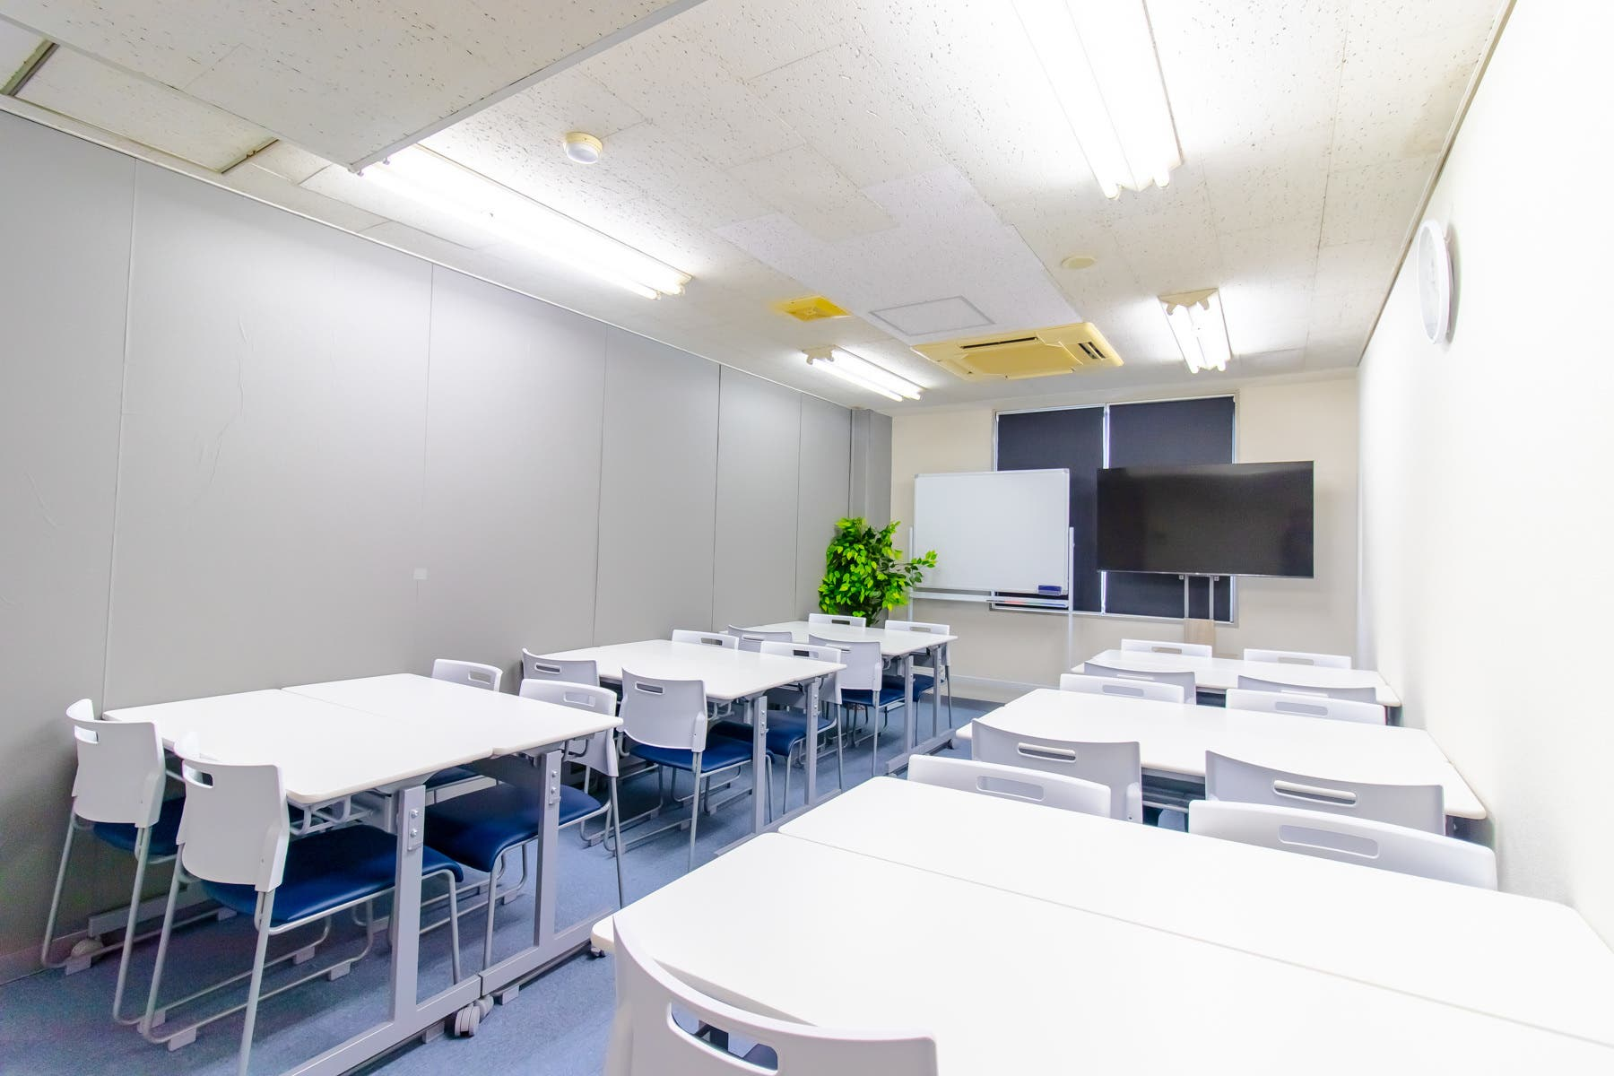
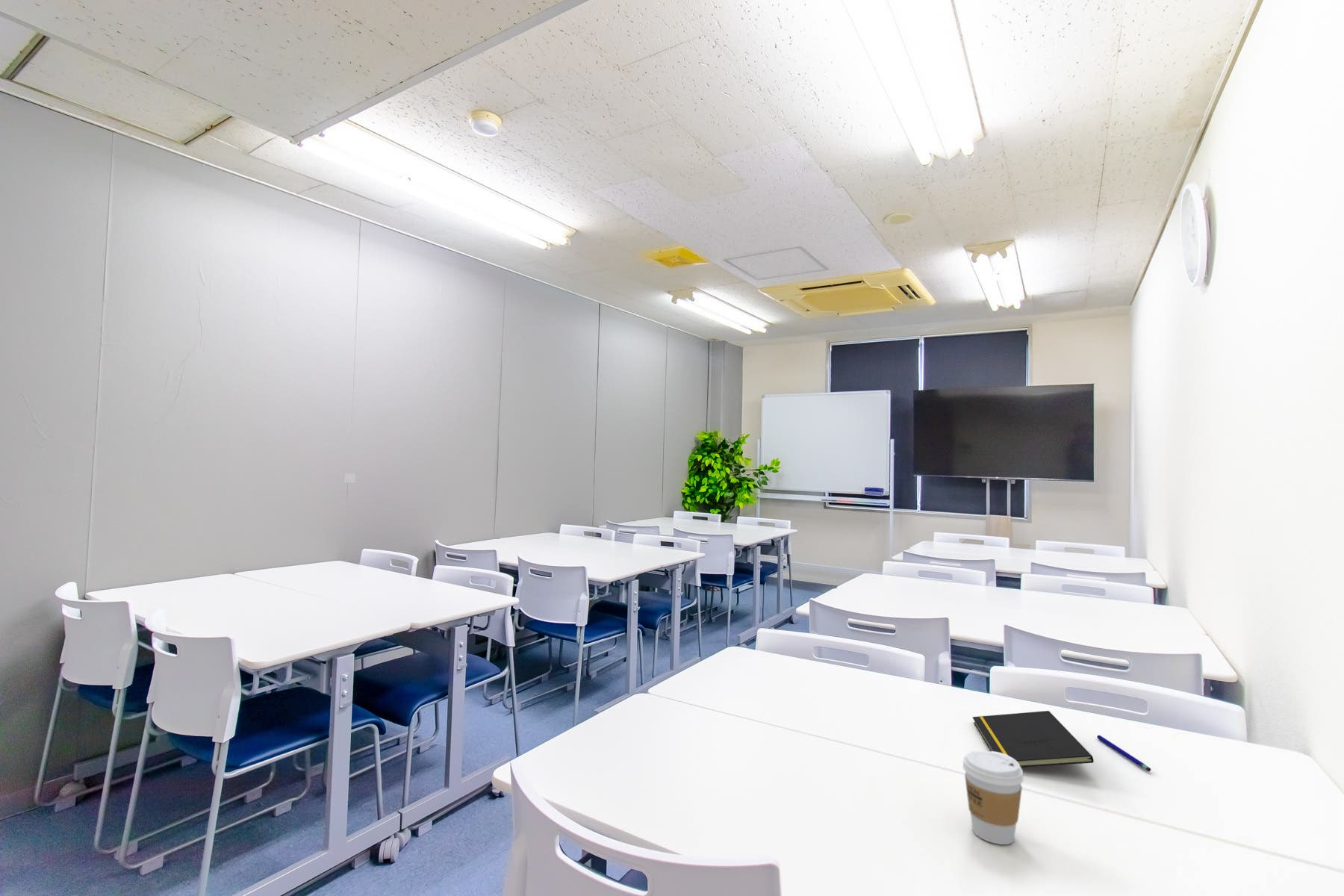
+ notepad (1027, 737)
+ pen (1122, 752)
+ coffee cup (992, 795)
